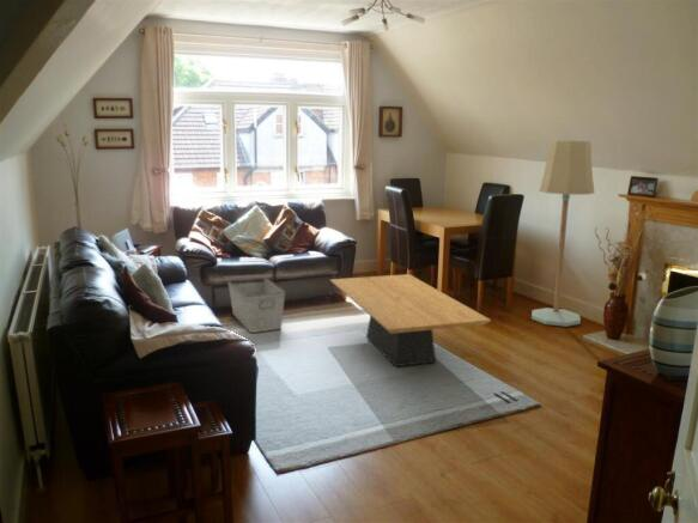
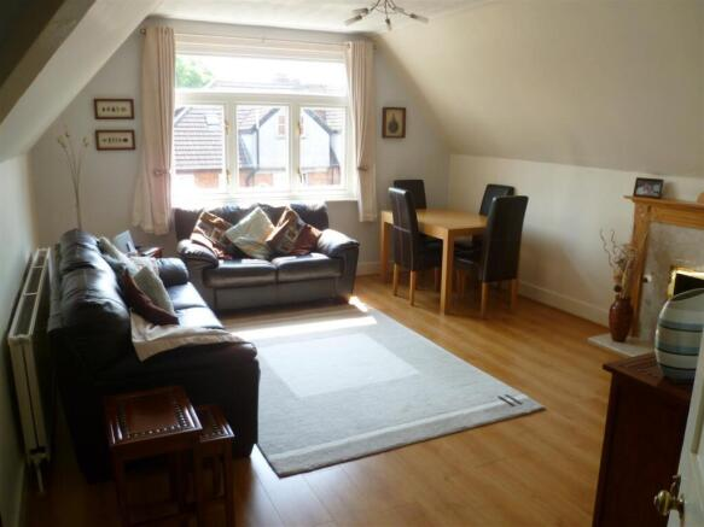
- storage bin (255, 303)
- coffee table (400, 323)
- floor lamp (563, 232)
